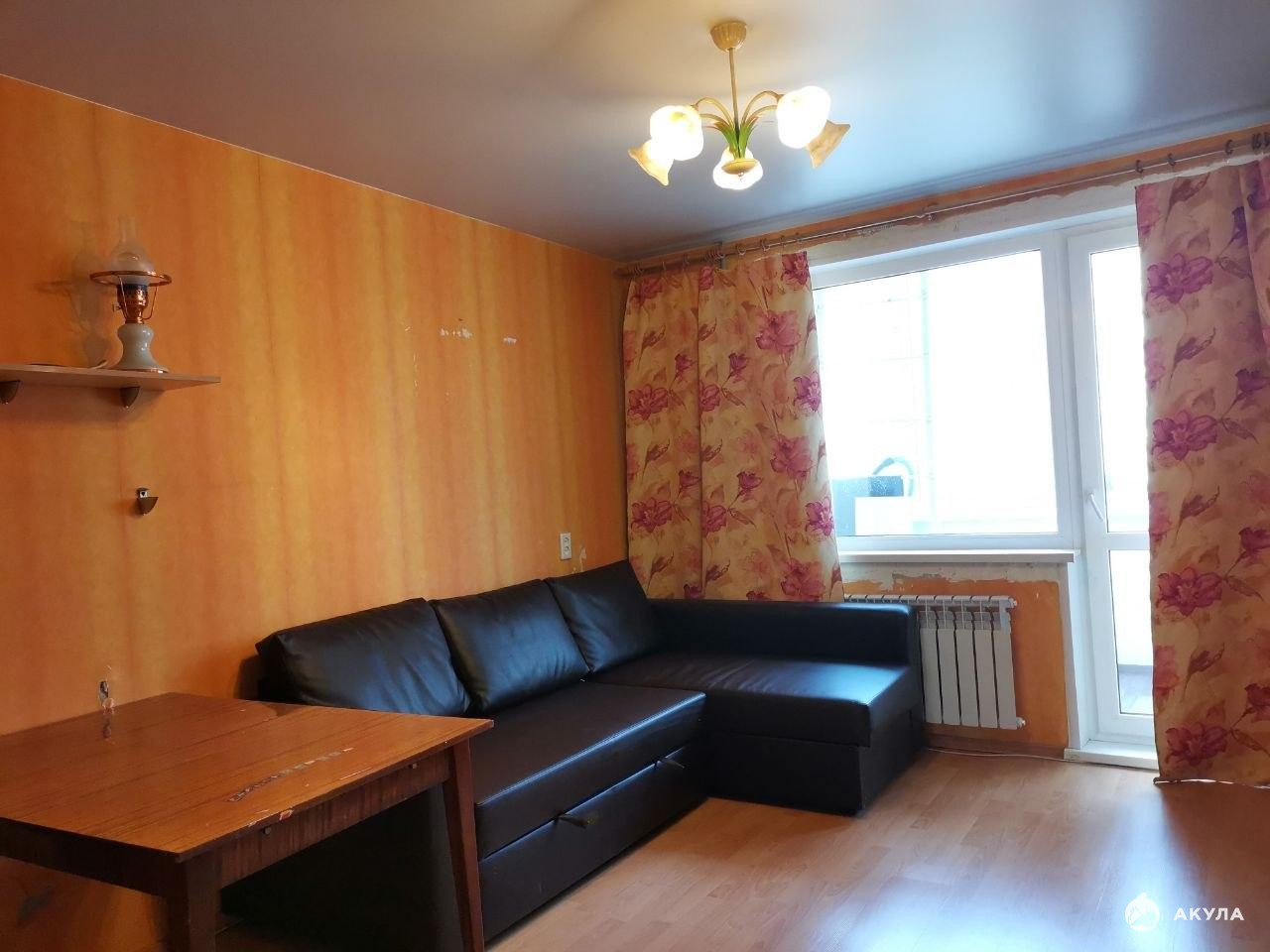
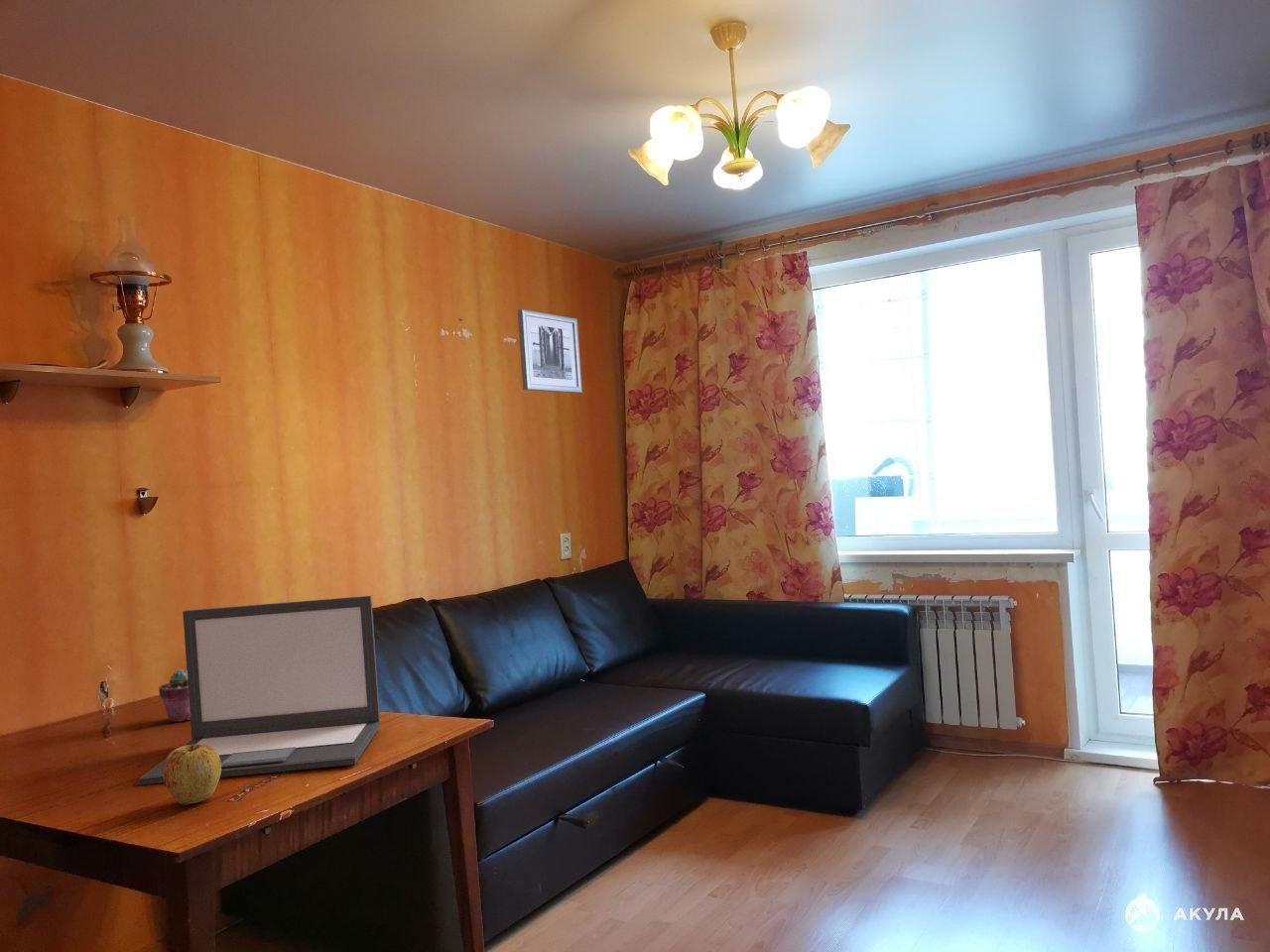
+ wall art (551, 352)
+ laptop (265, 682)
+ potted succulent (180, 693)
+ apple (192, 773)
